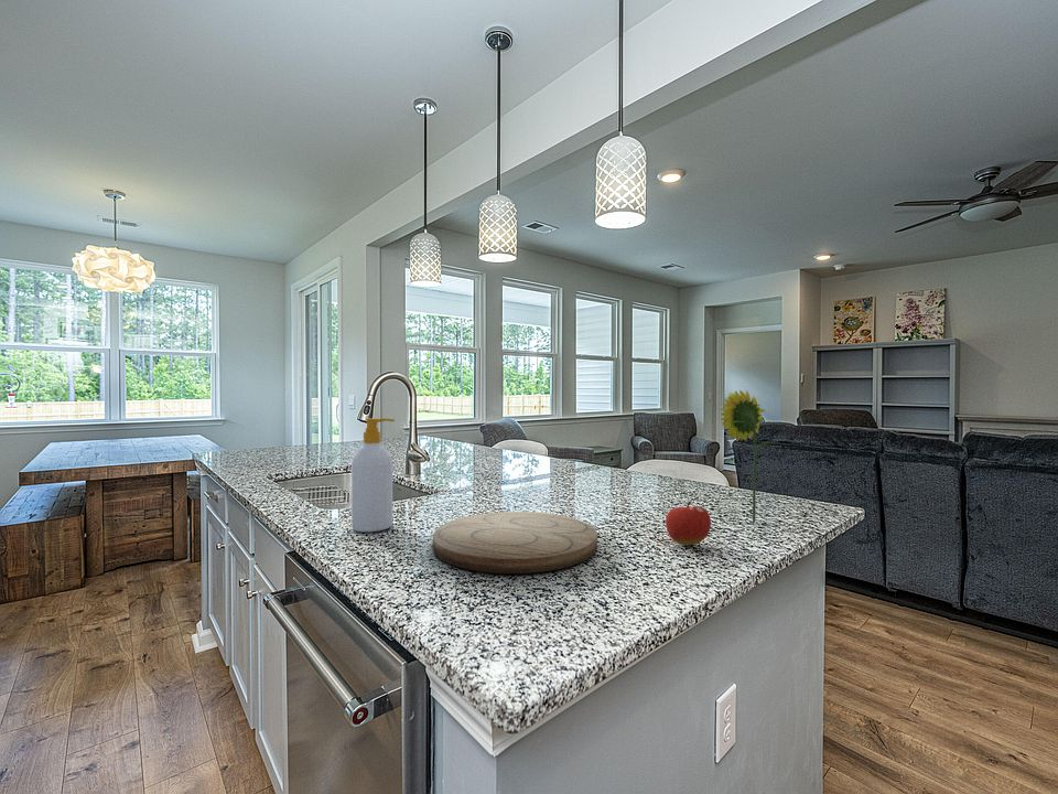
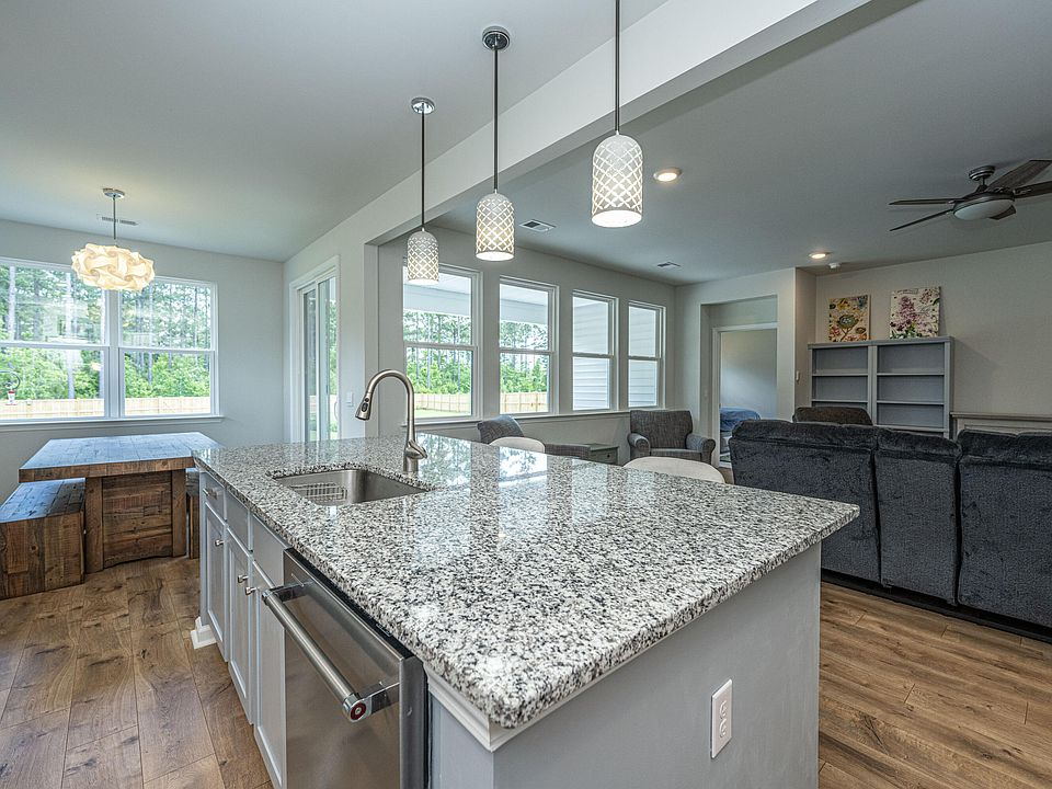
- fruit (687, 523)
- flower (754, 454)
- soap bottle (374, 472)
- cutting board (515, 537)
